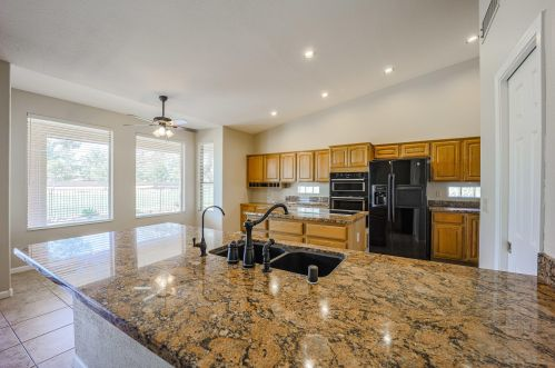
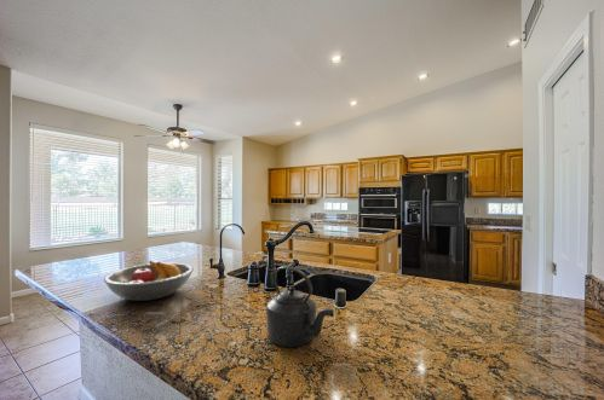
+ kettle (300, 303)
+ fruit bowl (151, 279)
